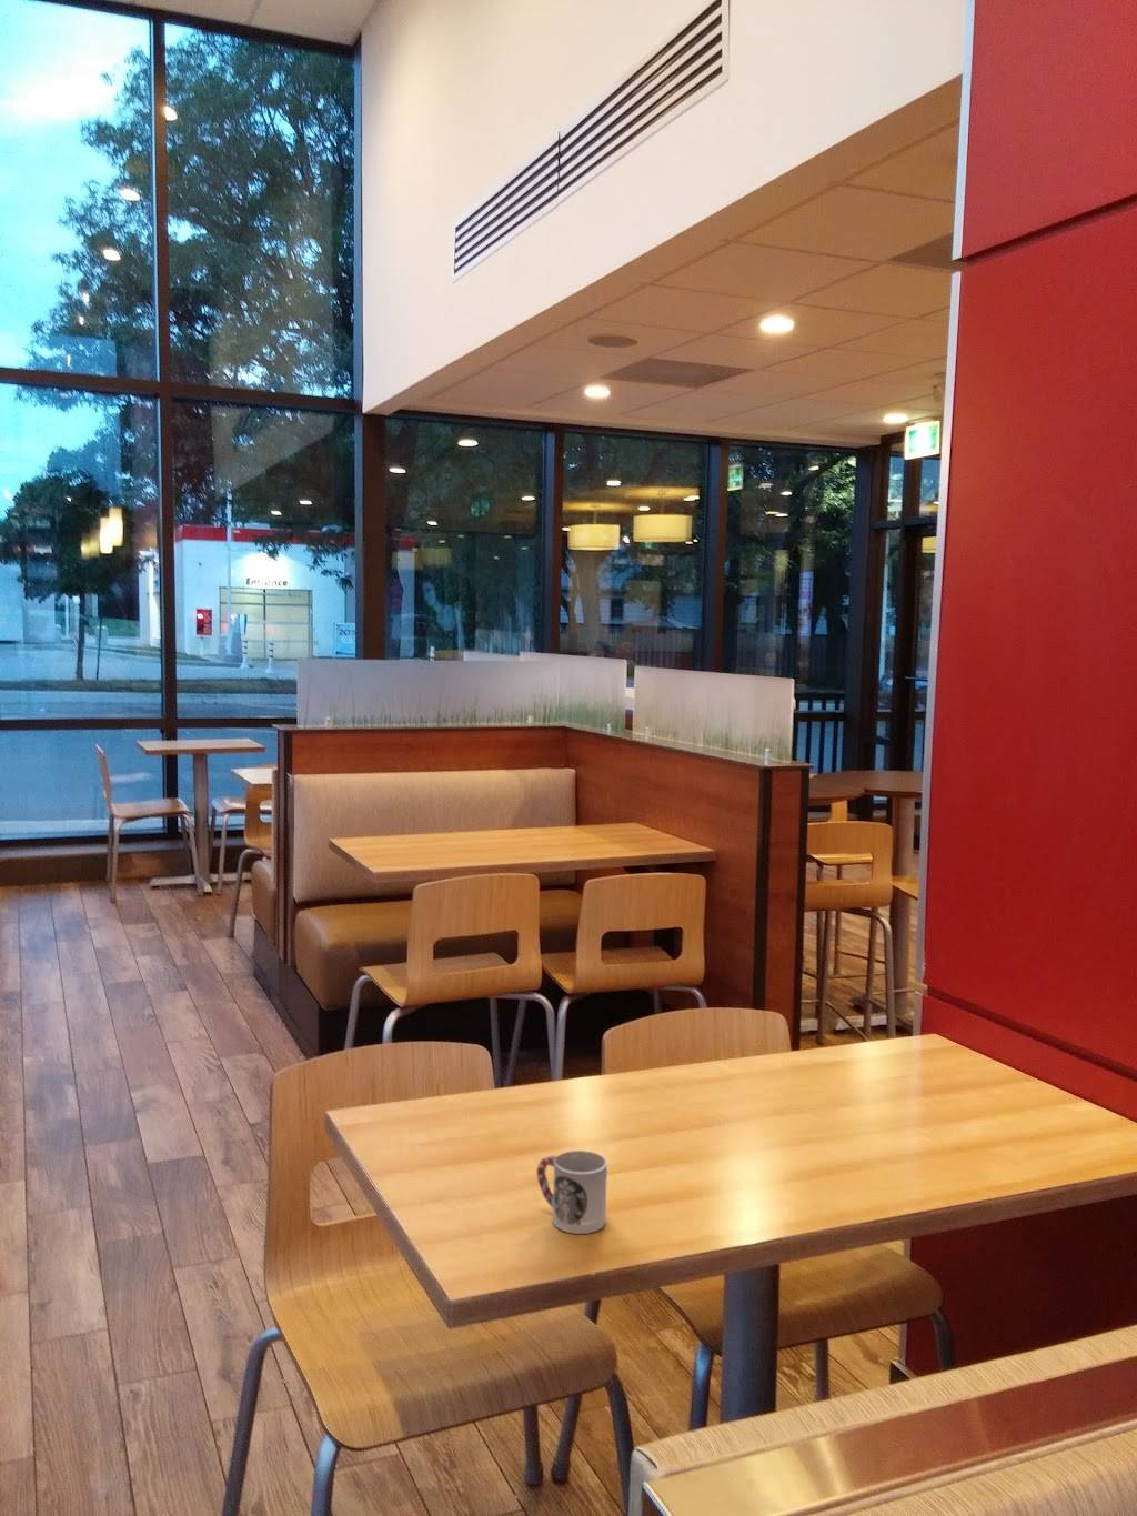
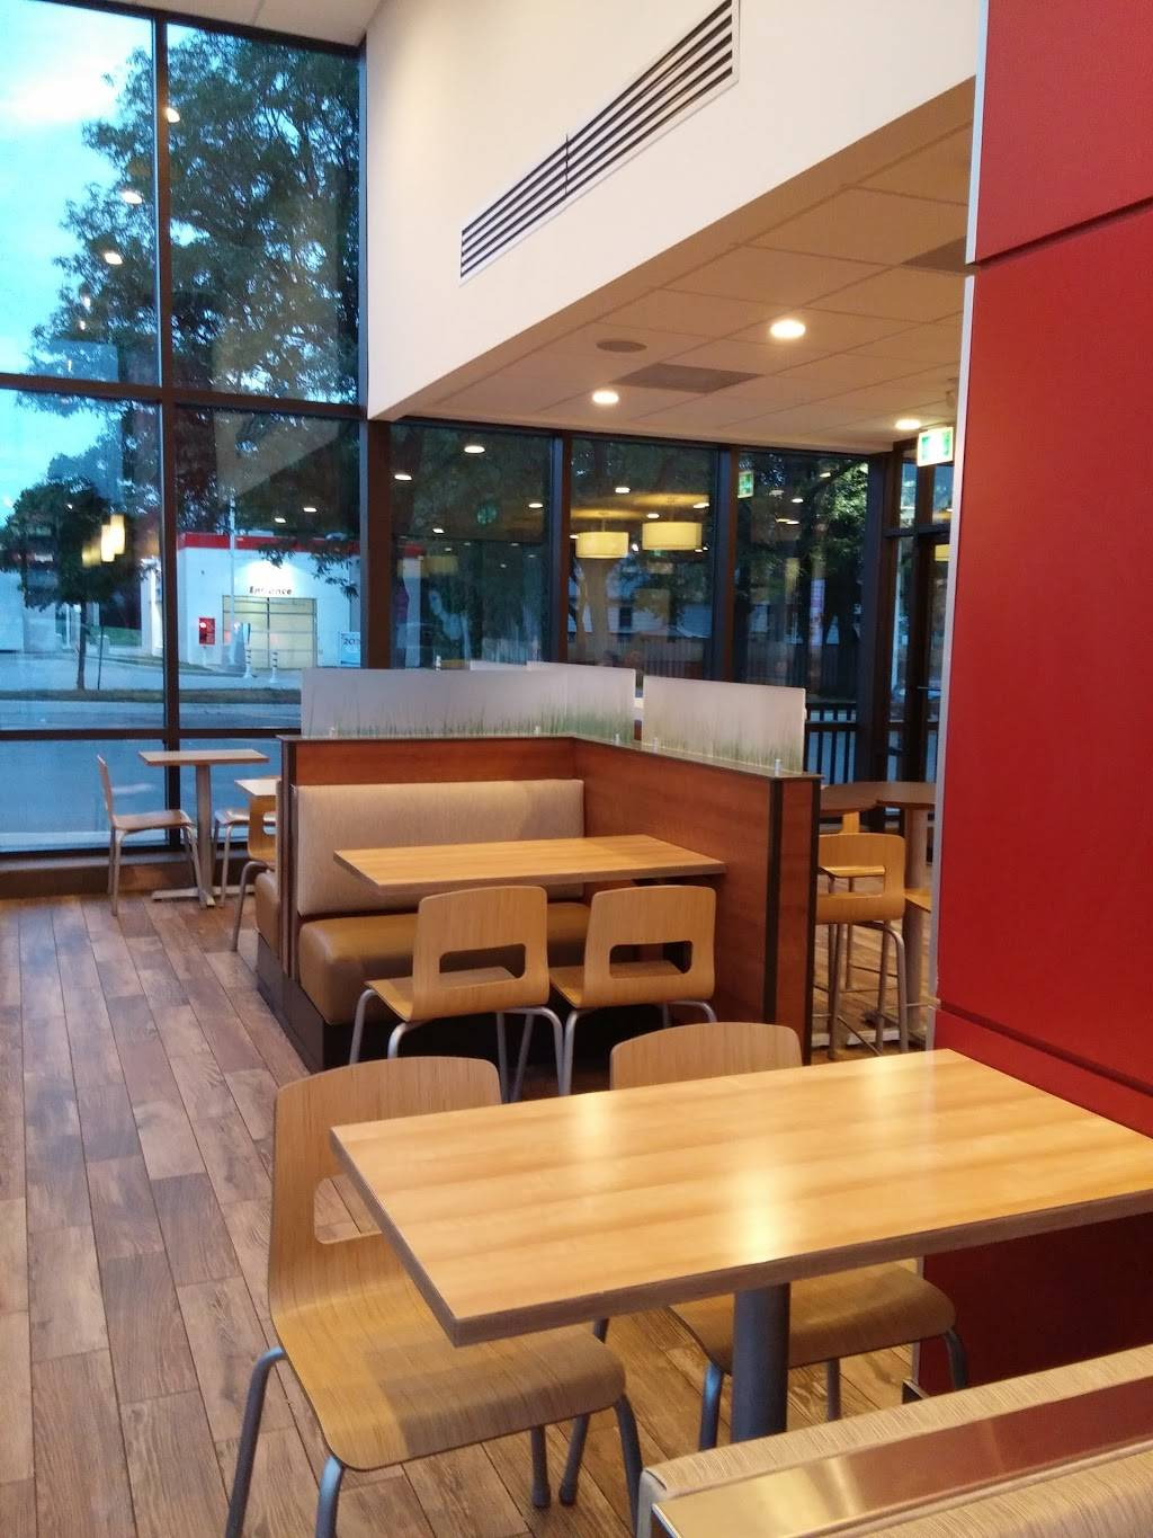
- cup (570, 1189)
